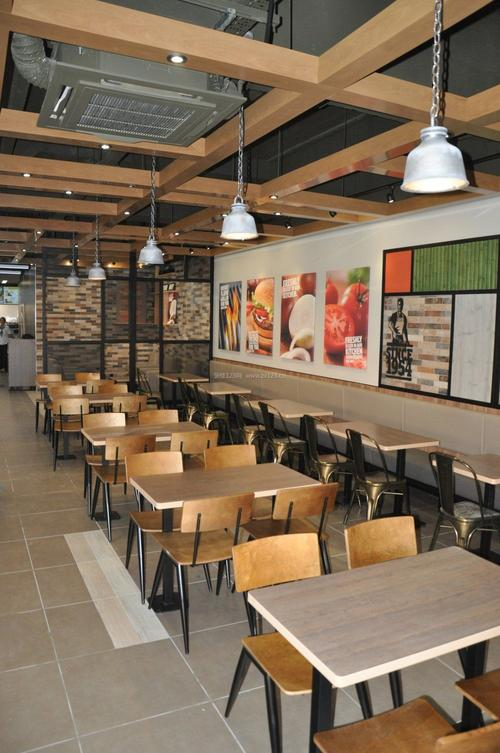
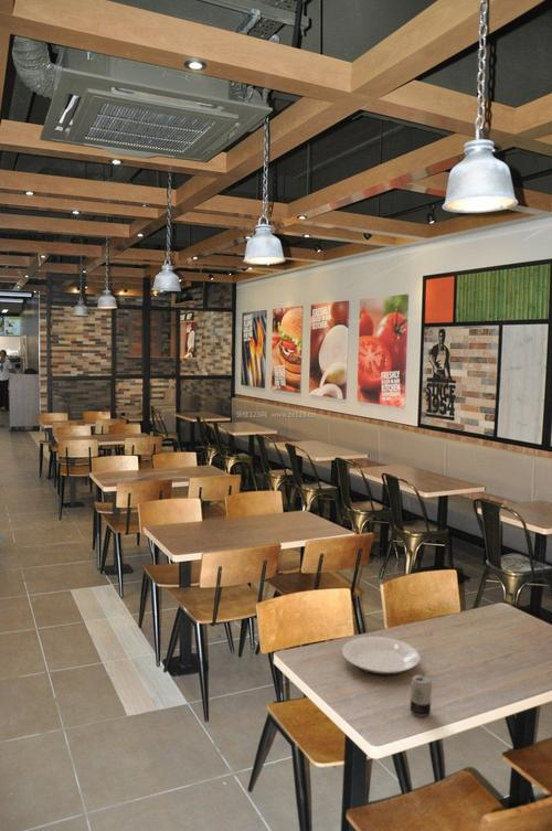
+ beverage can (421, 693)
+ plate (380, 658)
